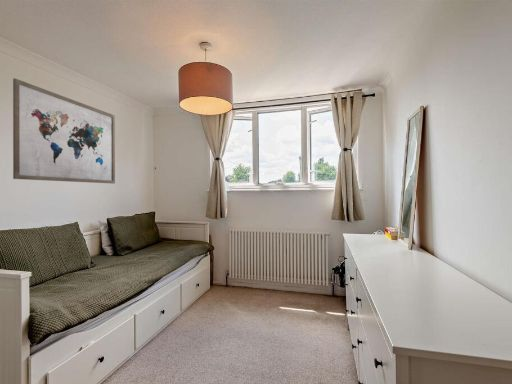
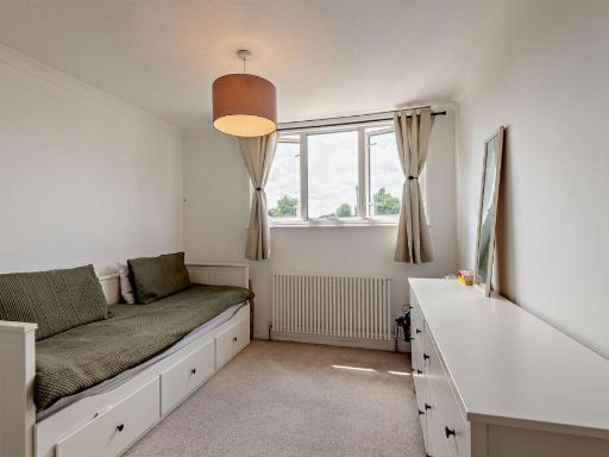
- wall art (73, 141)
